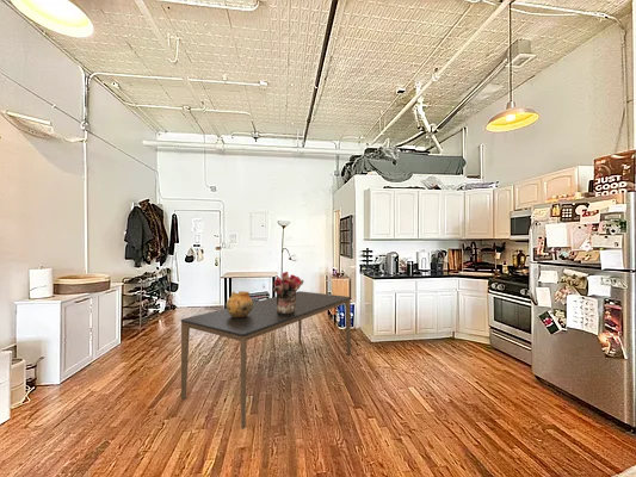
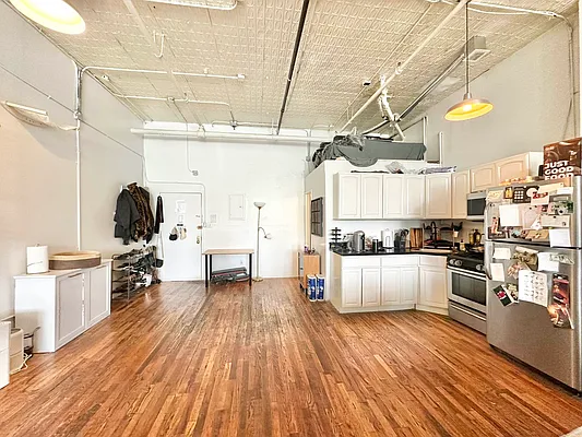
- dining table (274, 329)
- bouquet (285, 292)
- ceramic pot (240, 303)
